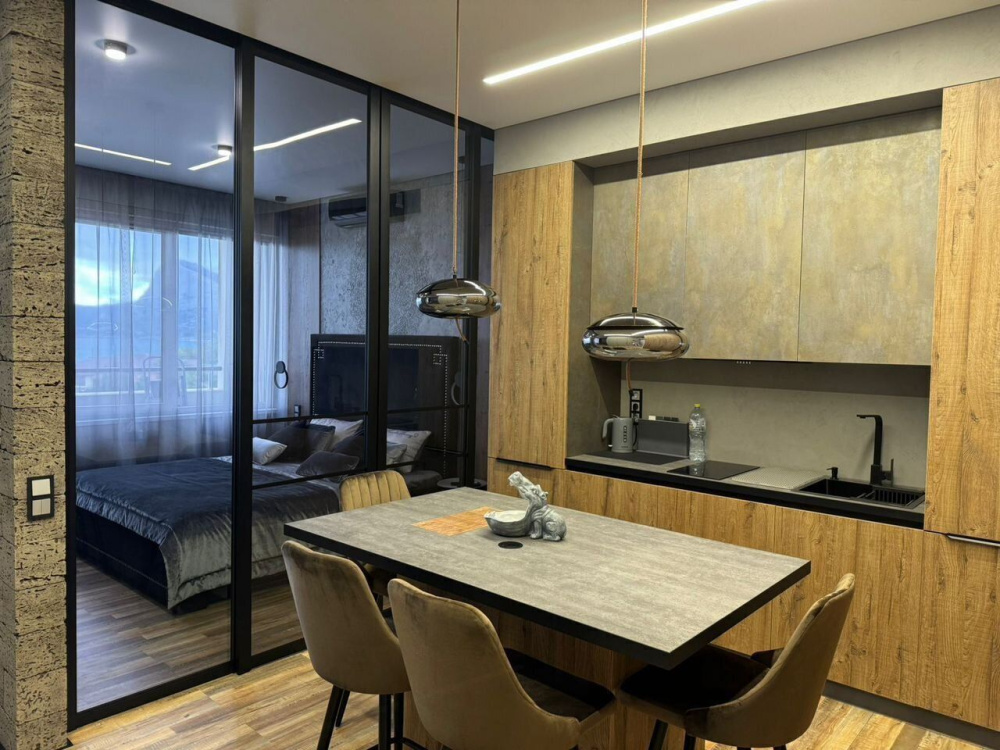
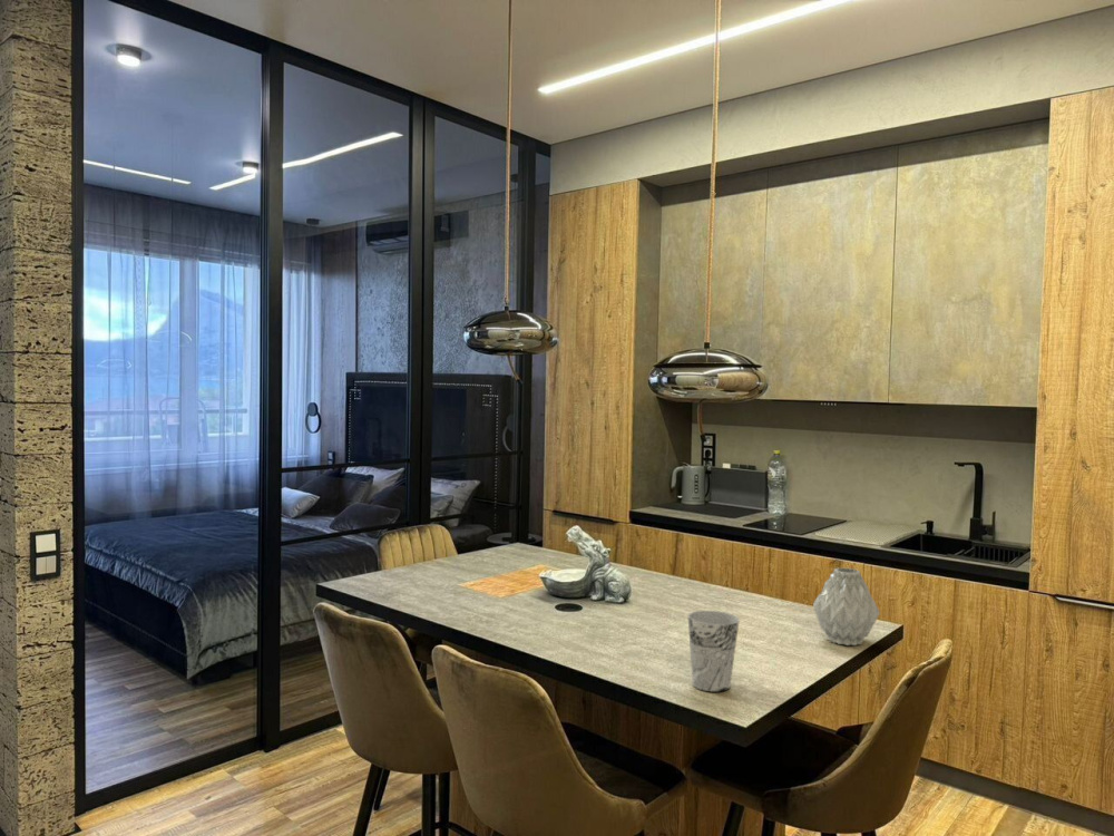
+ vase (846, 605)
+ cup (712, 651)
